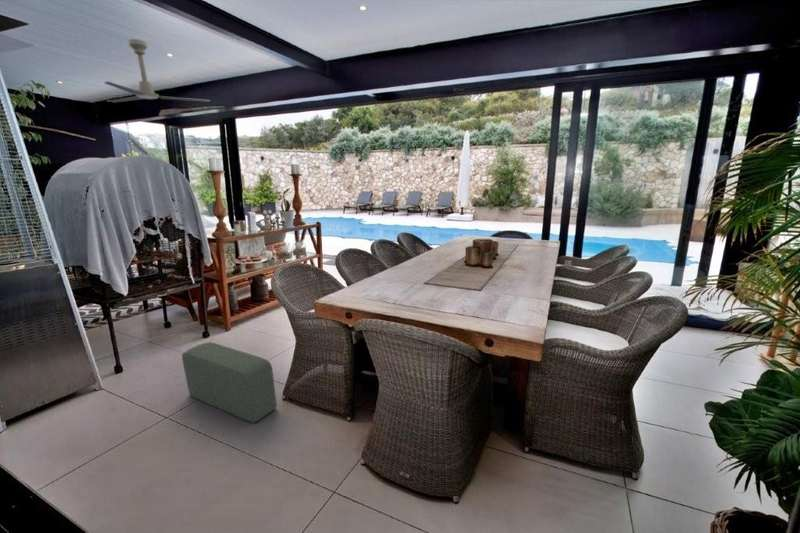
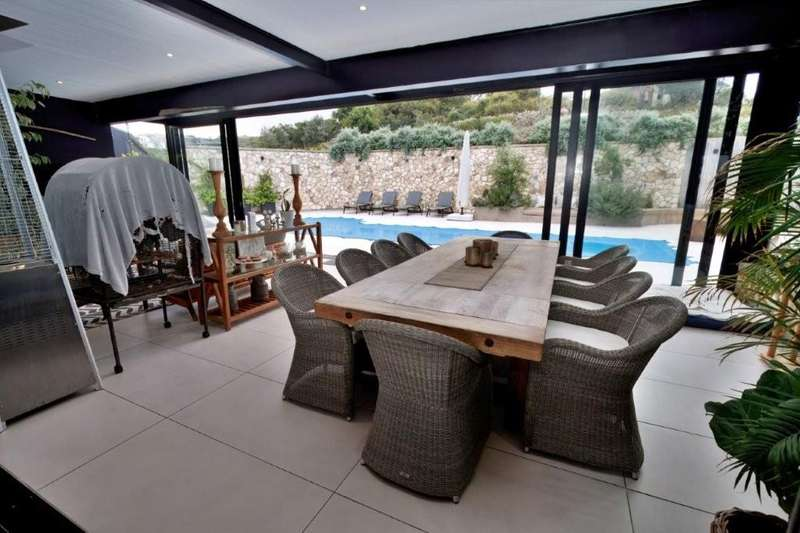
- ceiling fan (145, 71)
- pouf (227, 378)
